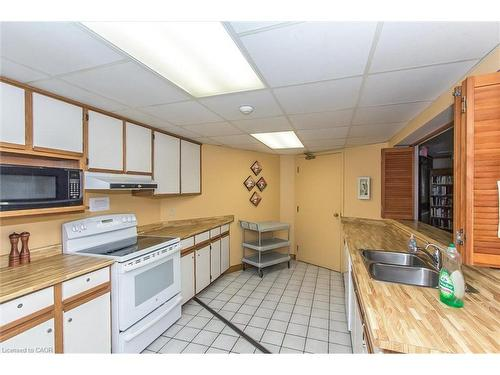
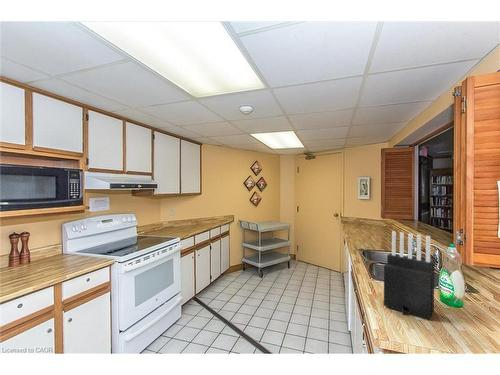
+ knife block (407, 272)
